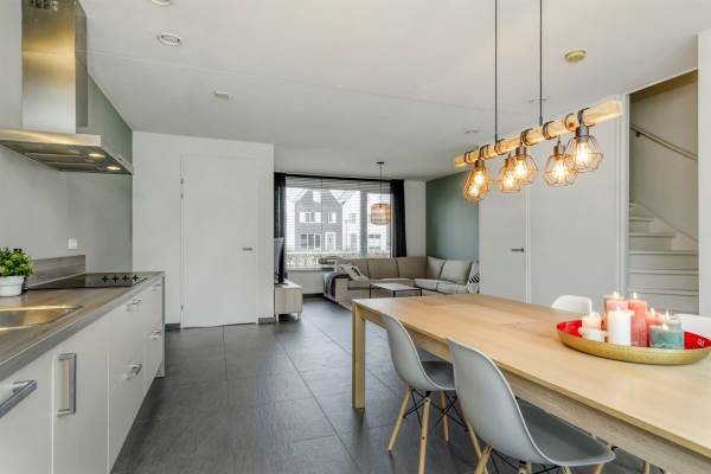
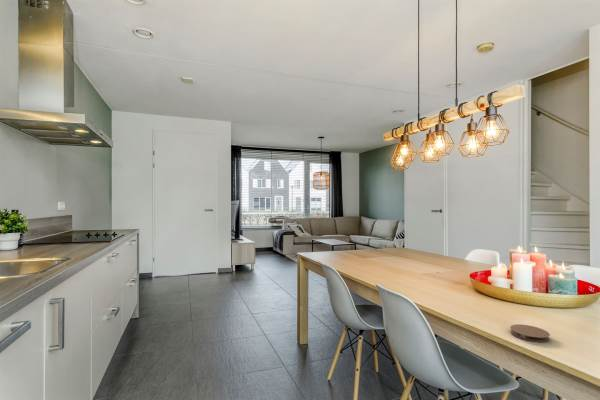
+ coaster (529, 332)
